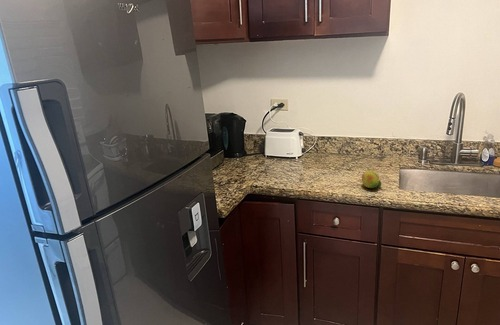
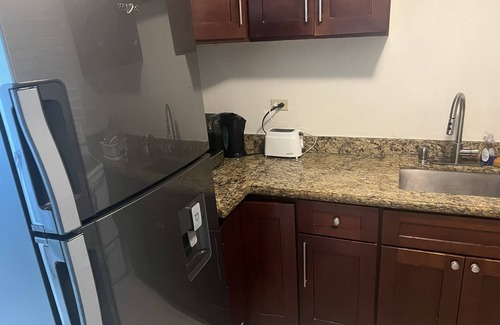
- fruit (370, 179)
